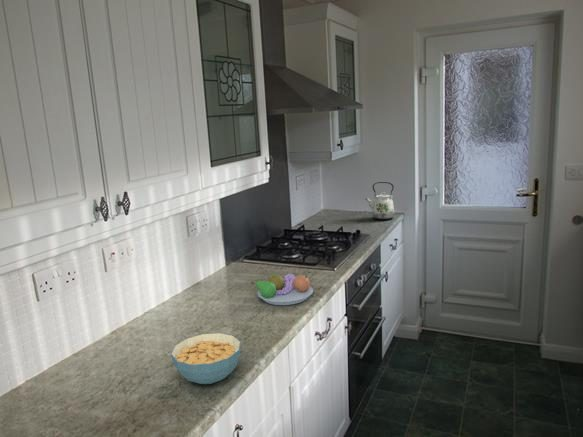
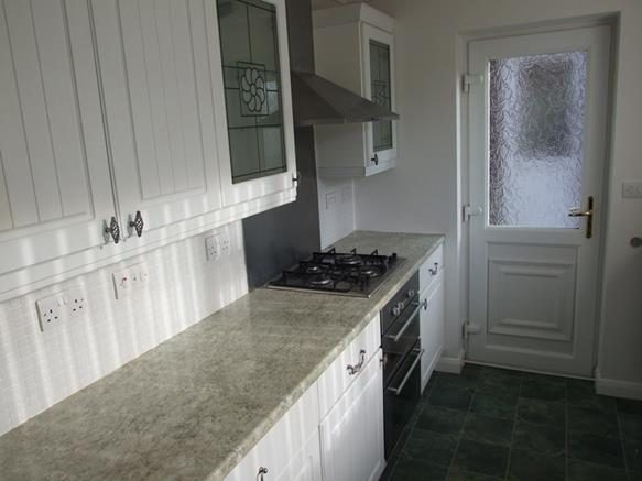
- cereal bowl (207, 363)
- kettle (379, 200)
- fruit bowl (282, 286)
